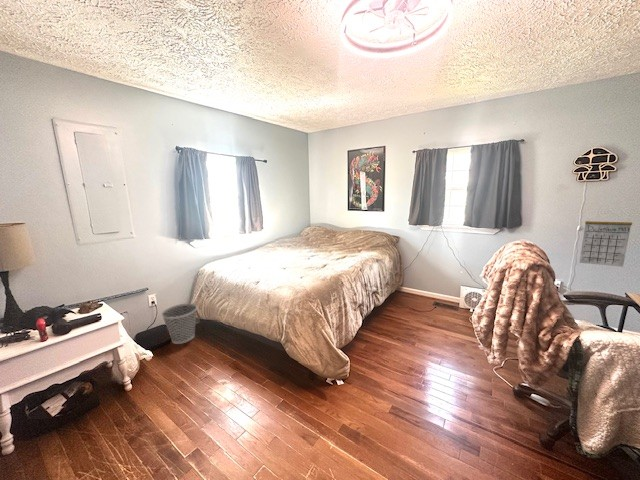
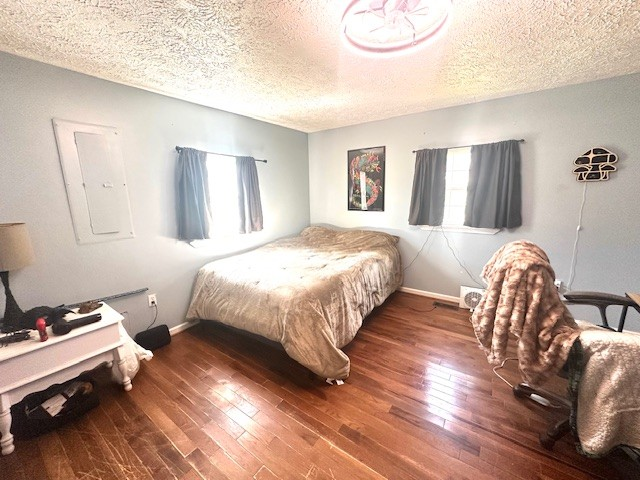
- wastebasket (181, 324)
- calendar (605, 238)
